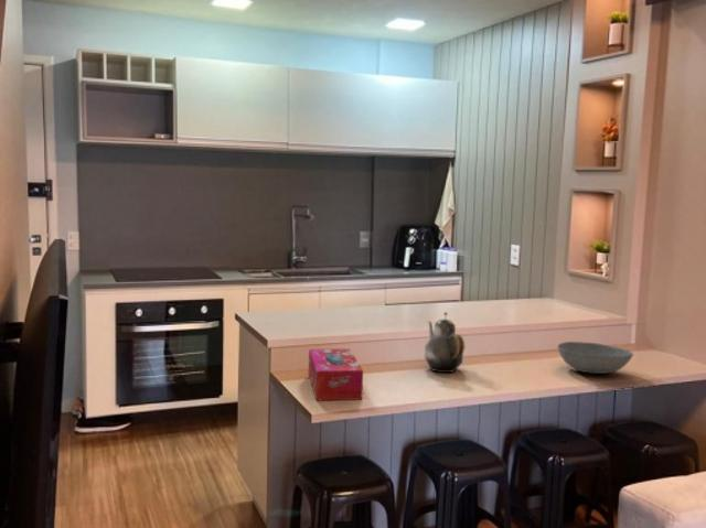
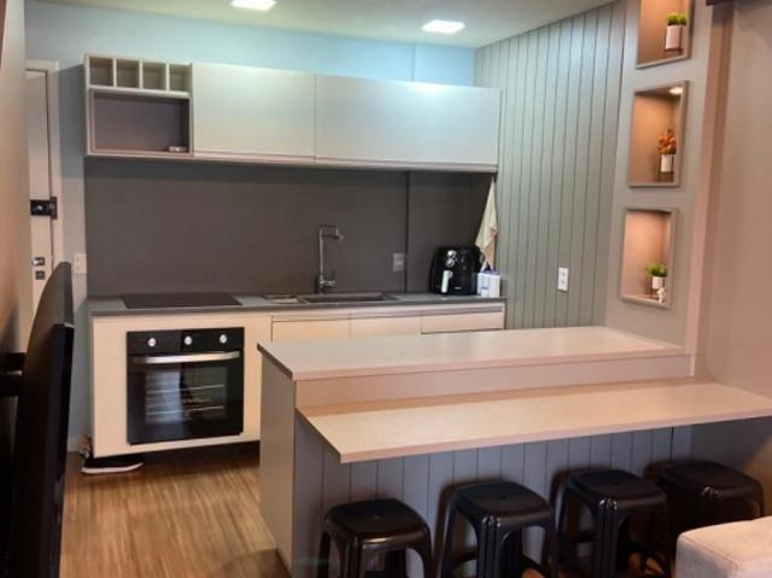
- bowl (593, 359)
- tissue box (333, 373)
- teapot (443, 341)
